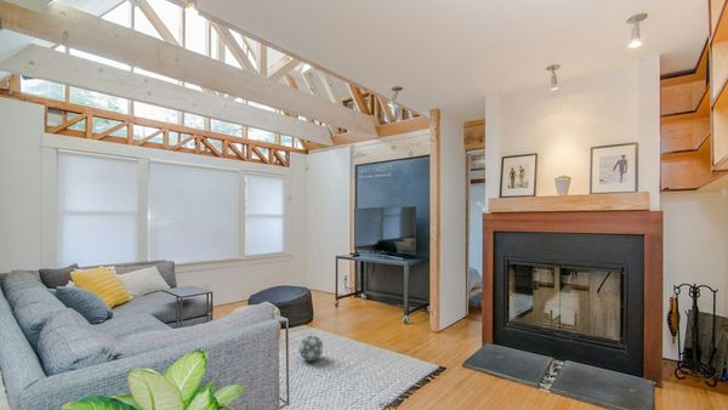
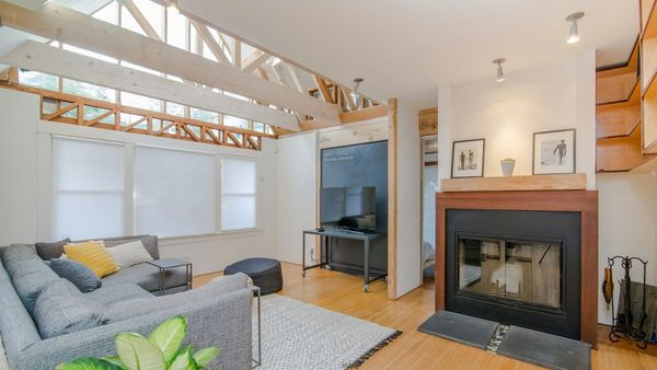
- ball (311, 347)
